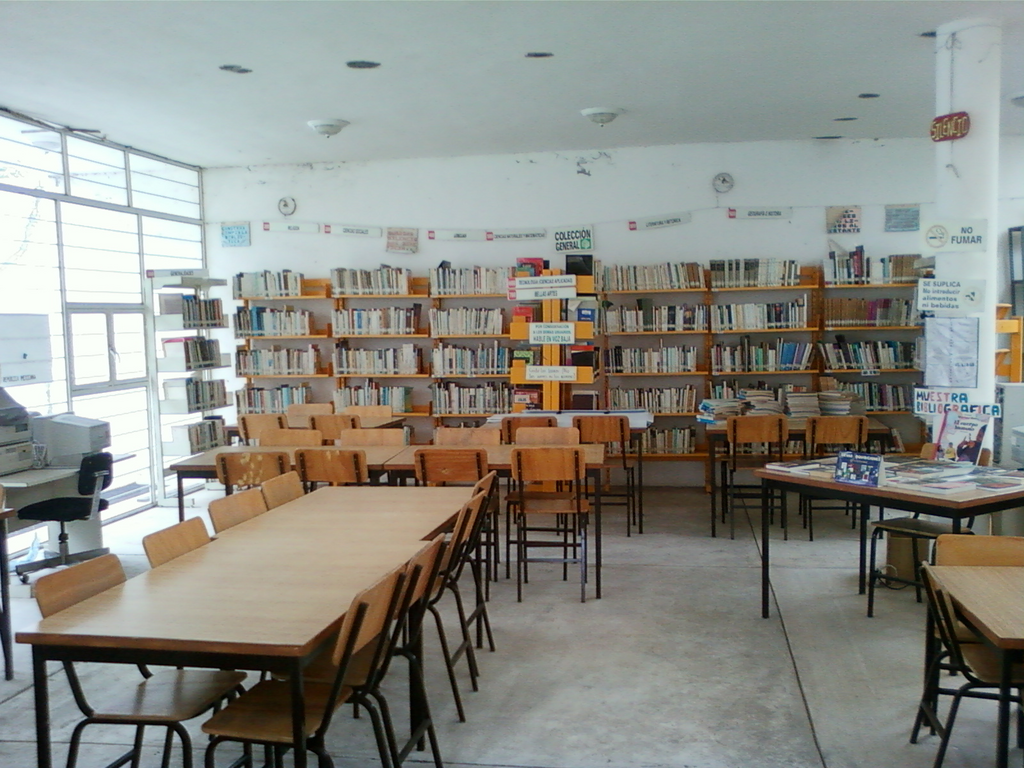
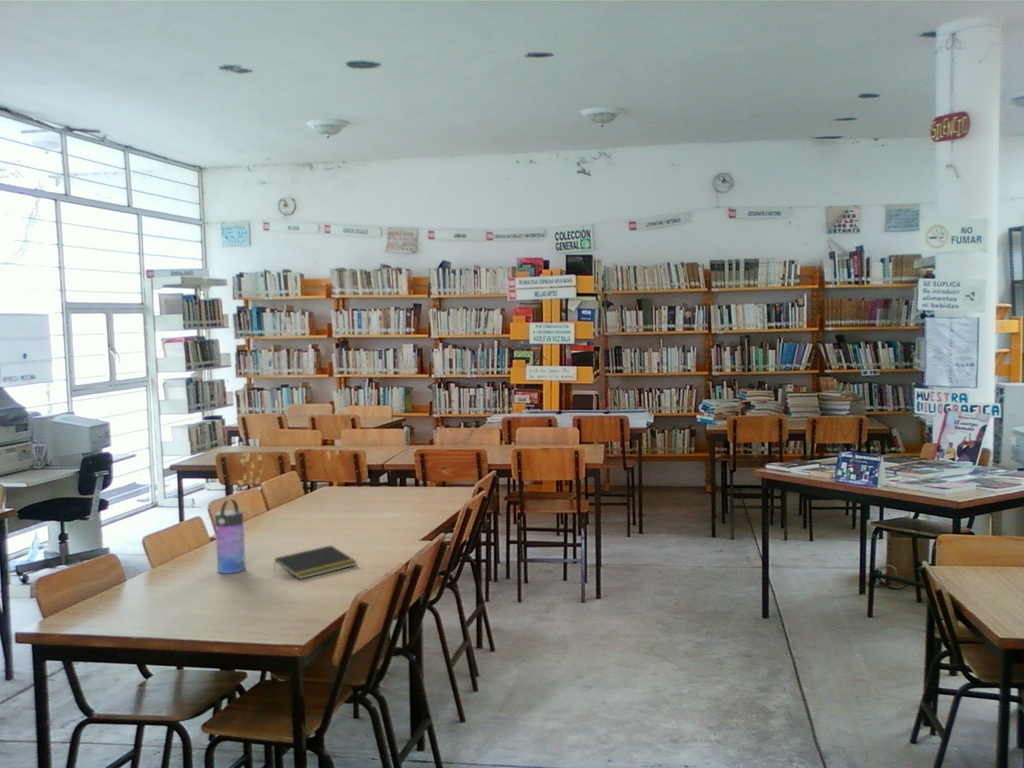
+ water bottle (230, 534)
+ notepad (316, 561)
